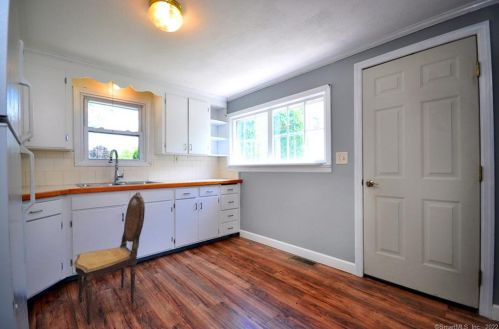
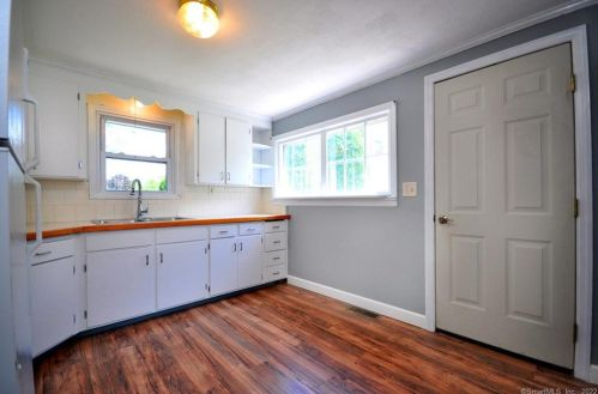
- dining chair (108, 249)
